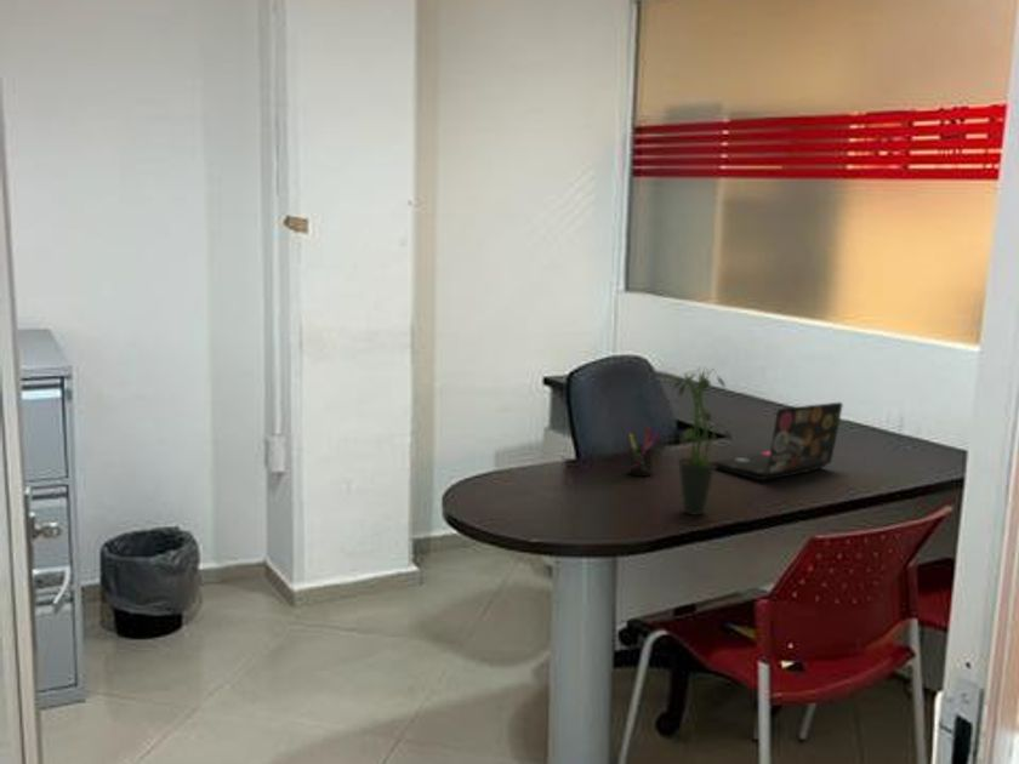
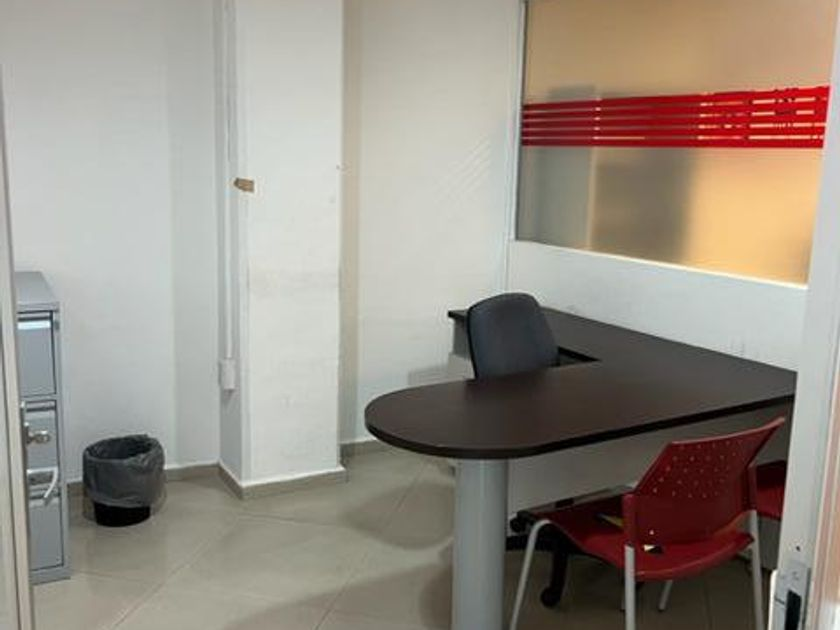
- laptop (776, 434)
- potted plant (698, 439)
- pen holder (639, 450)
